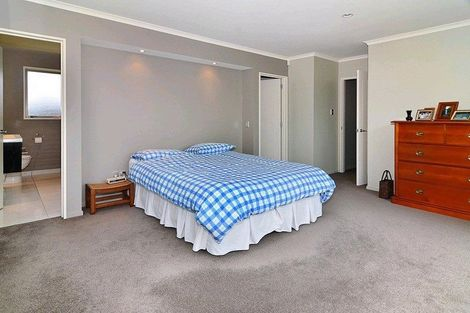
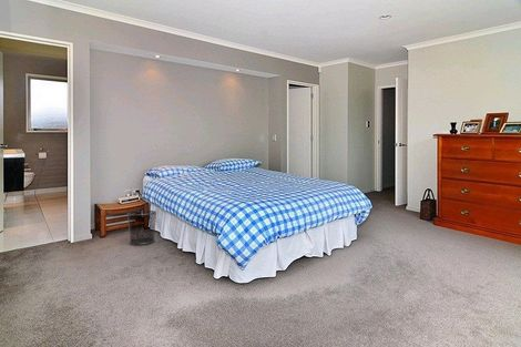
+ waste bin (142, 226)
